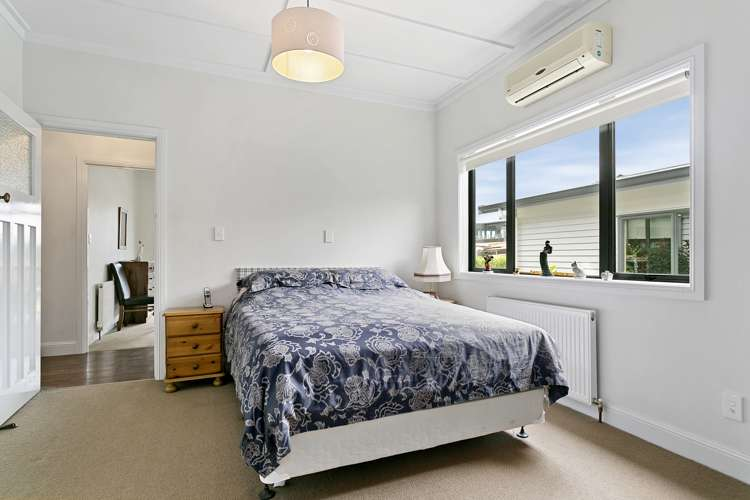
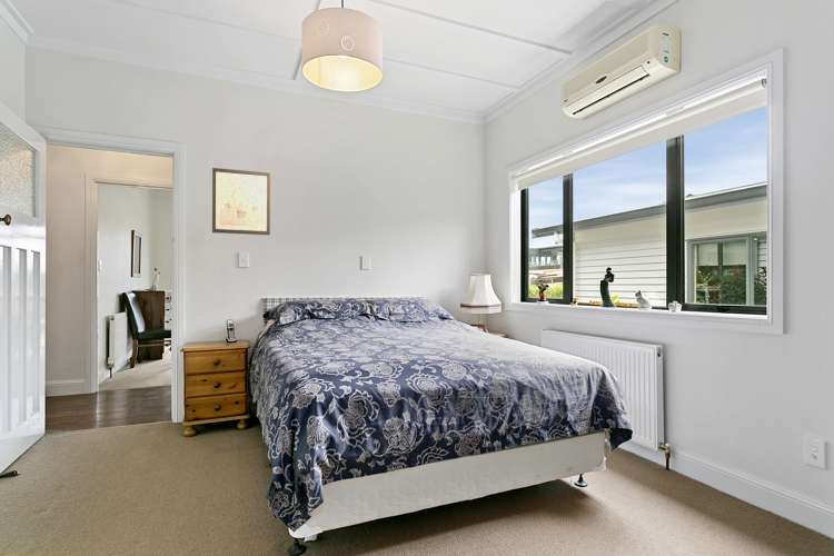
+ wall art (241, 201)
